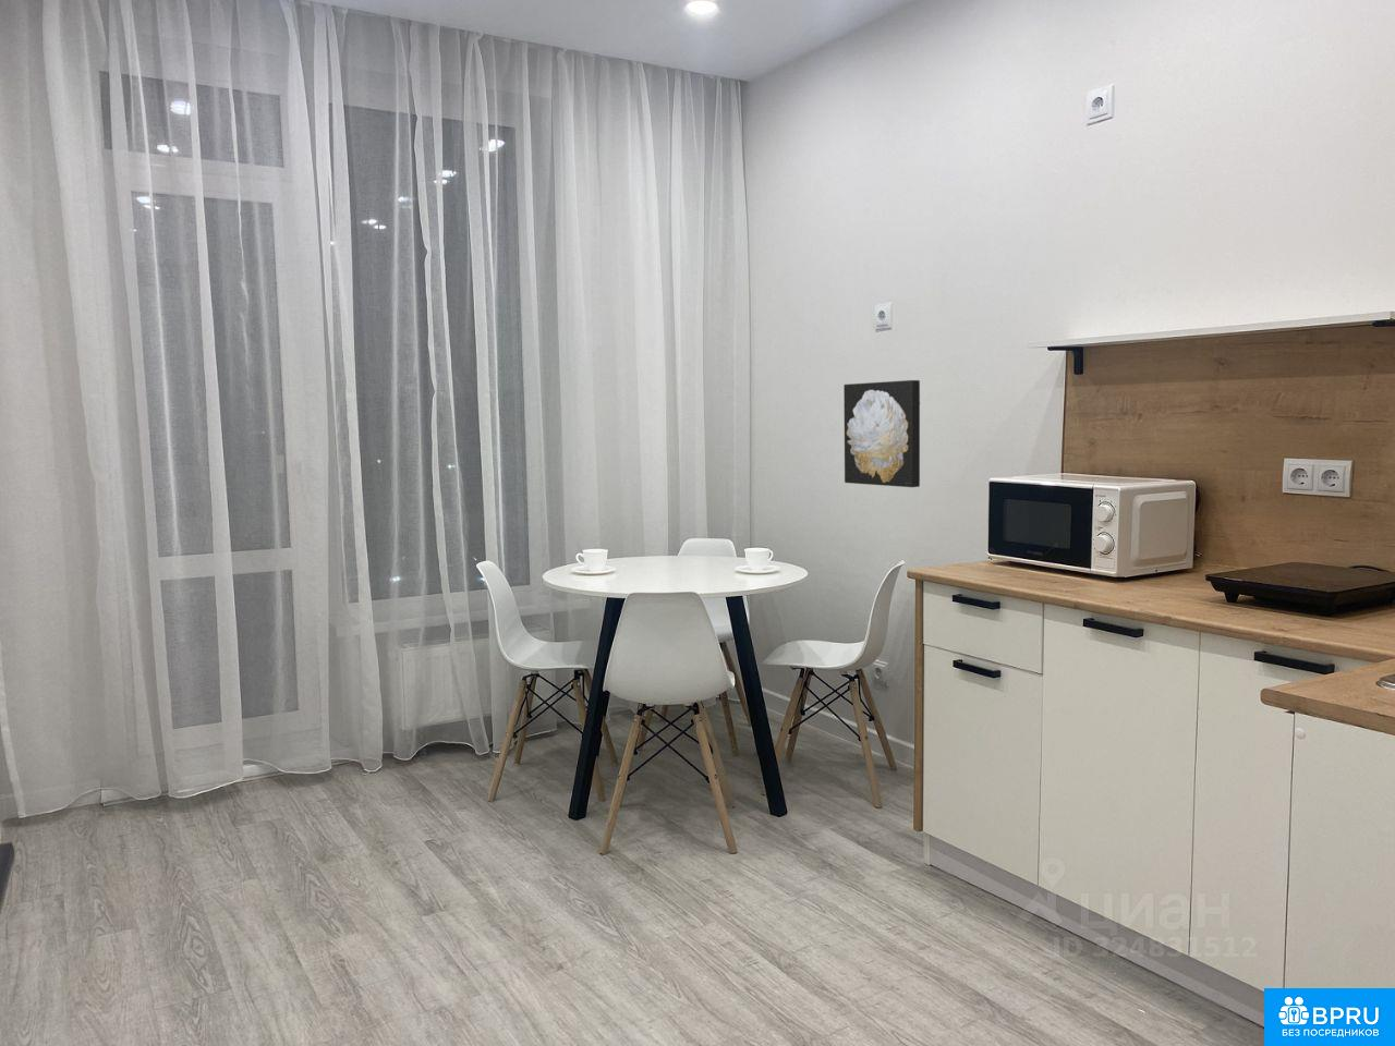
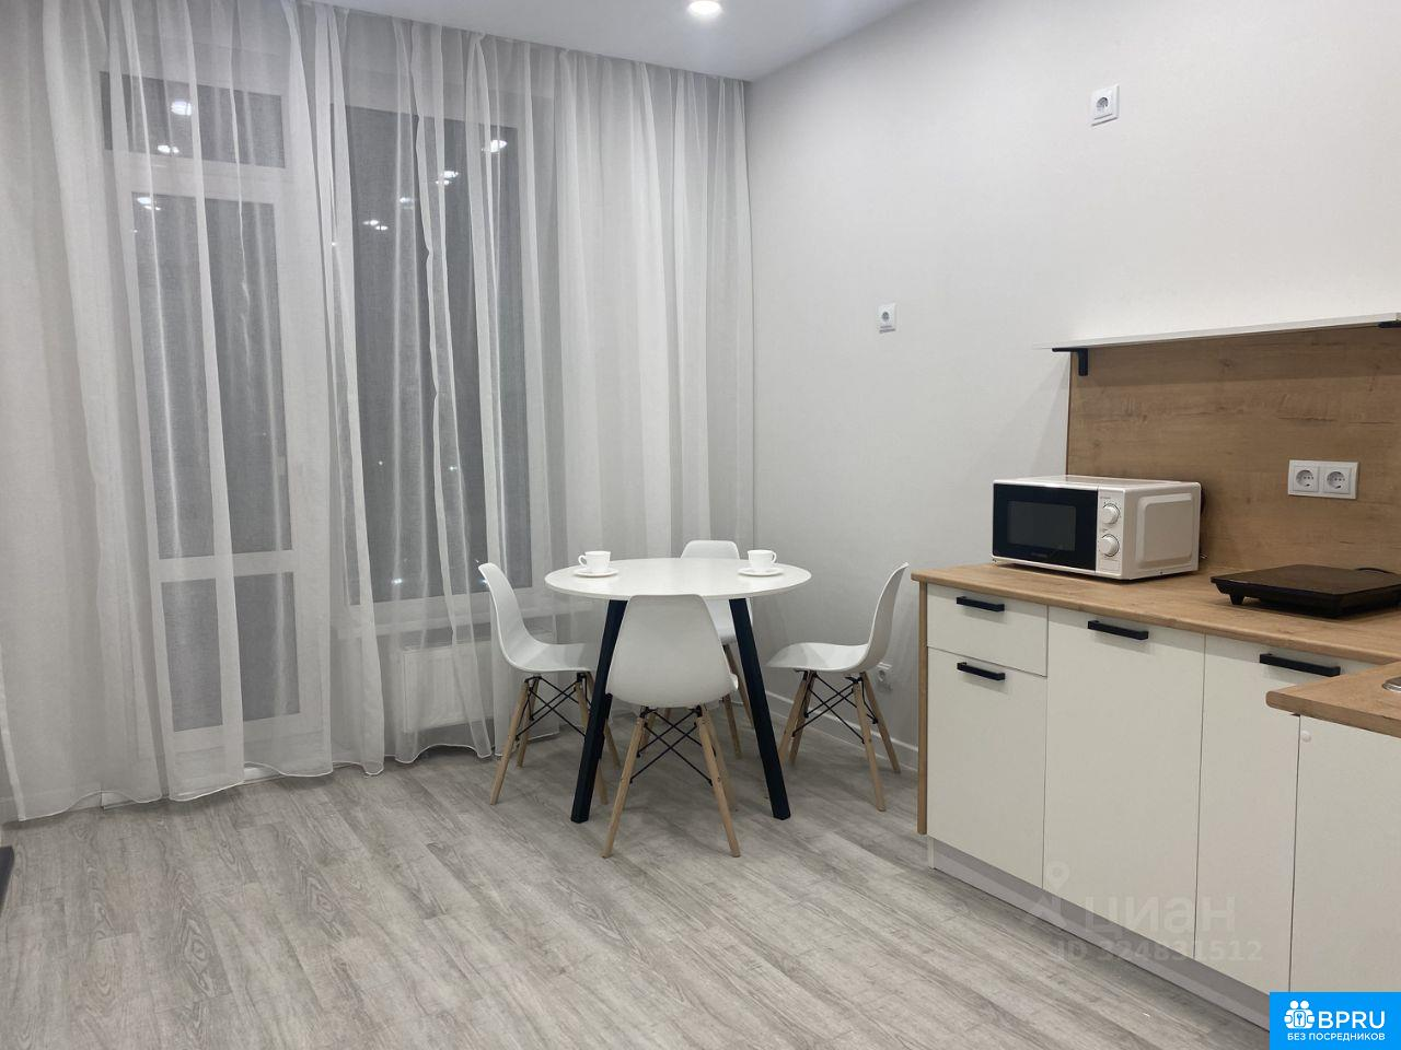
- wall art (881, 434)
